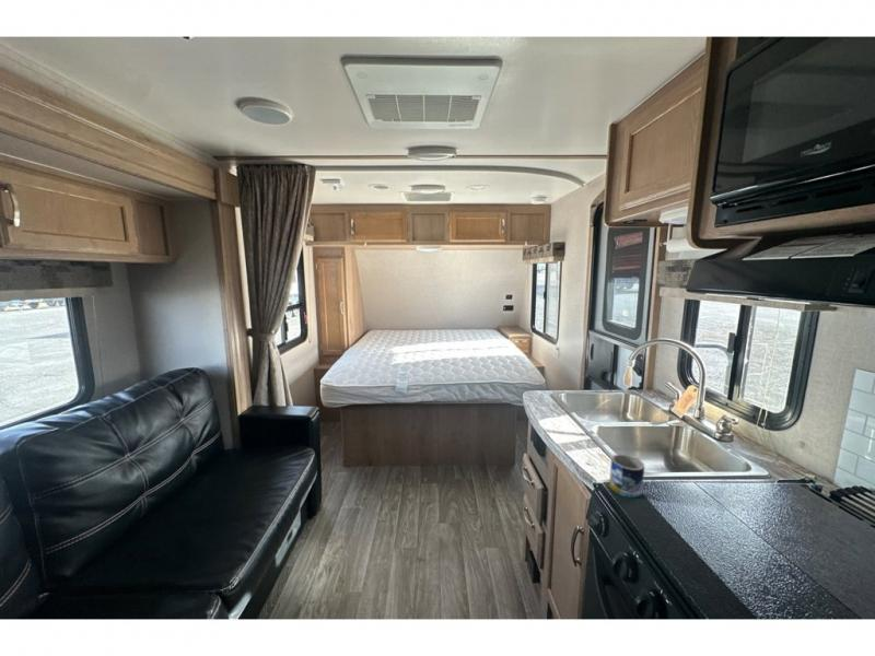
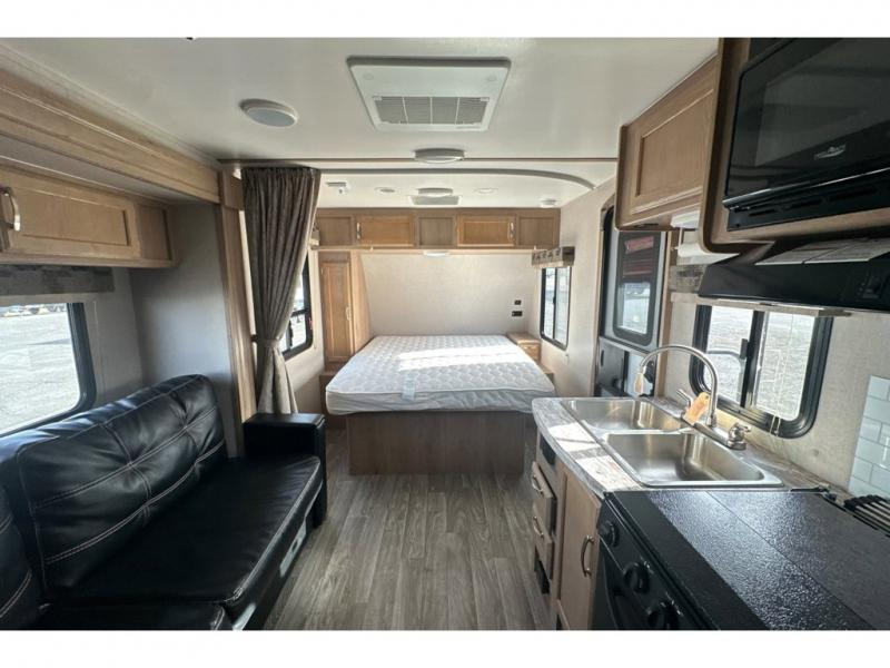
- mug (629, 472)
